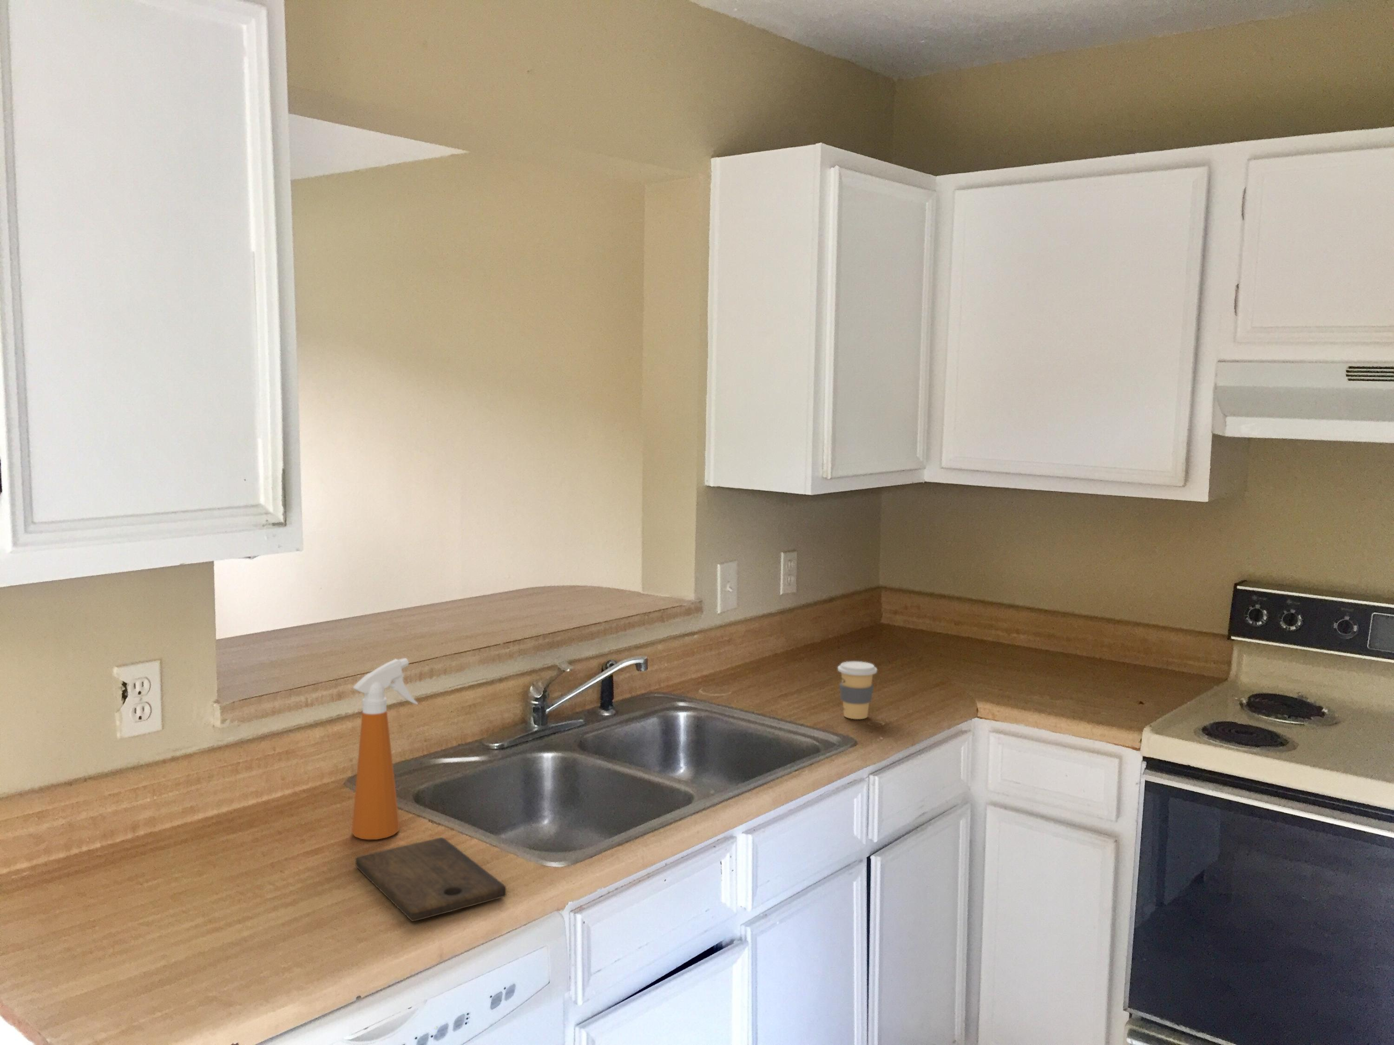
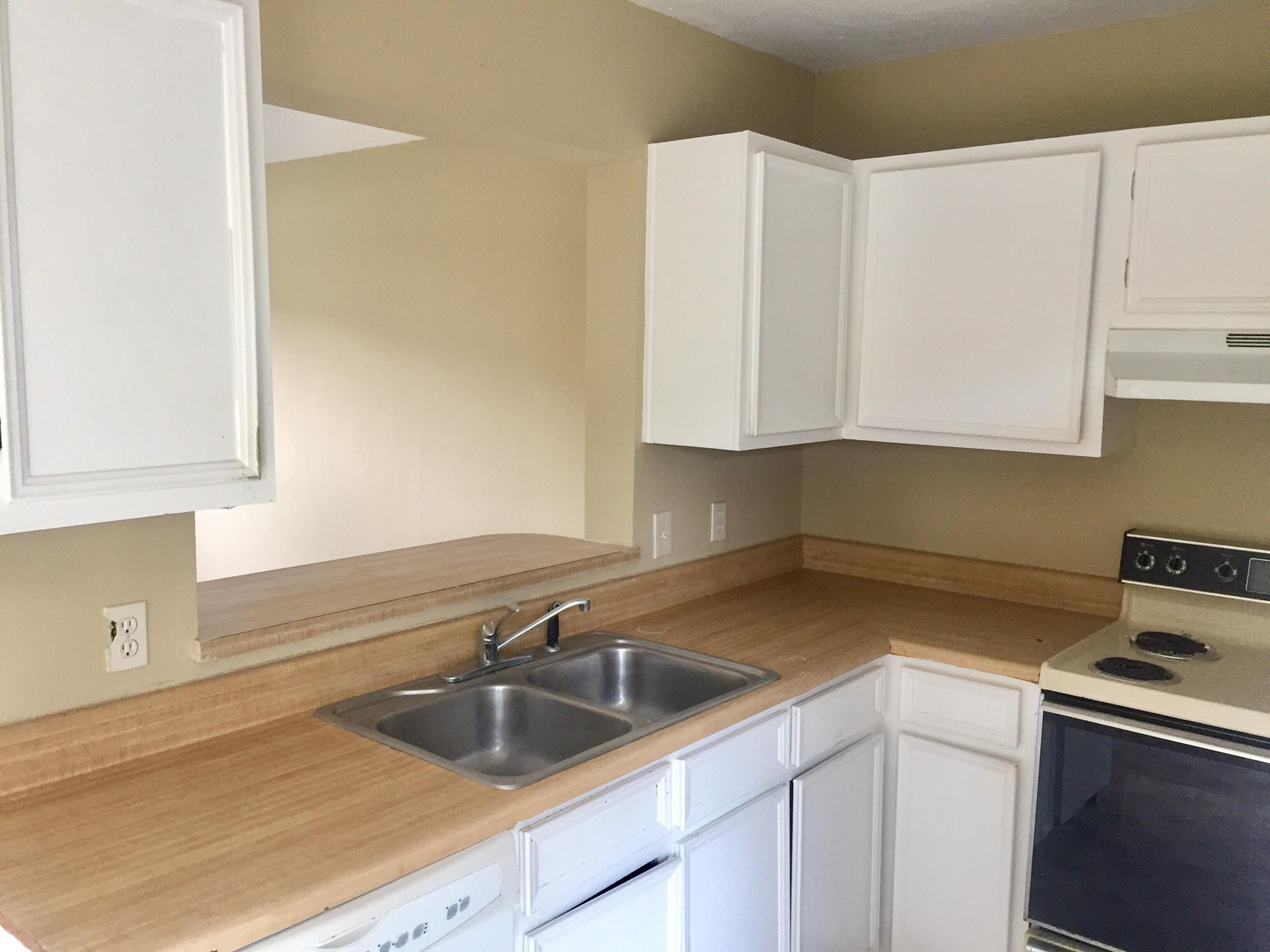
- coffee cup (856, 690)
- cutting board (428, 876)
- spray bottle (385, 745)
